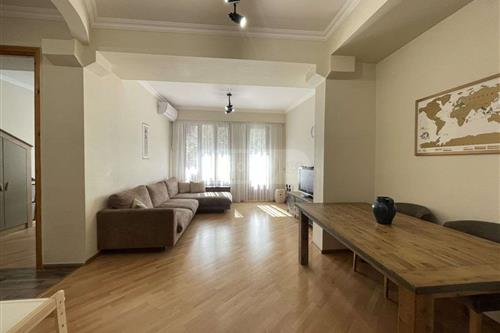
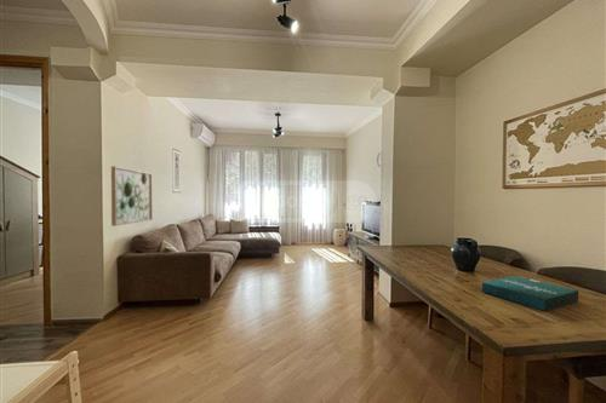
+ wall art (135, 196)
+ pizza box (527, 290)
